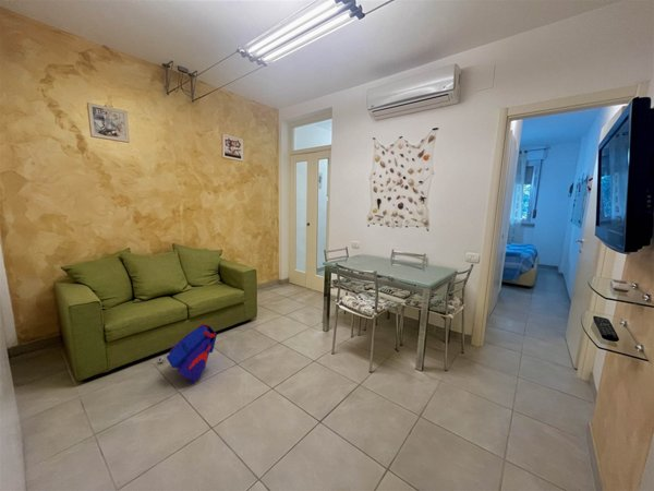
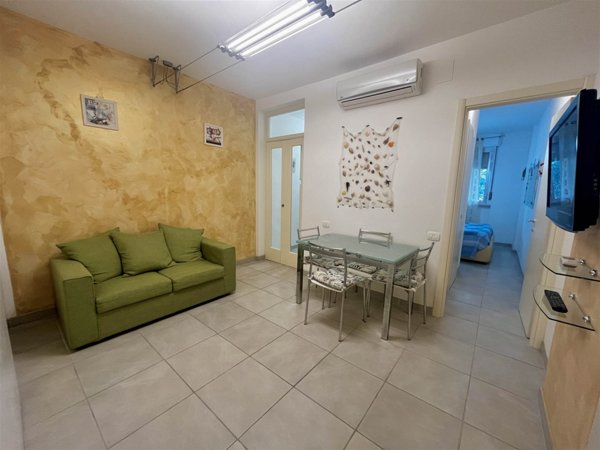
- backpack (186, 346)
